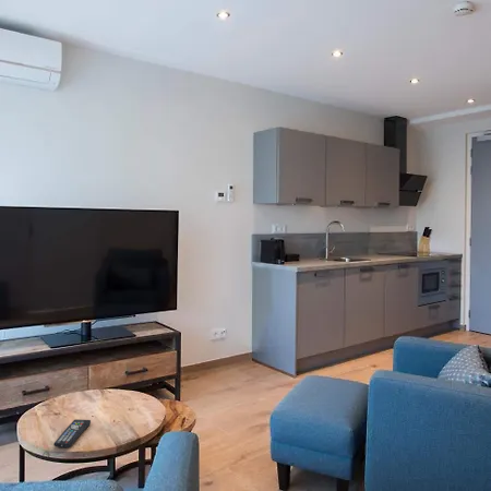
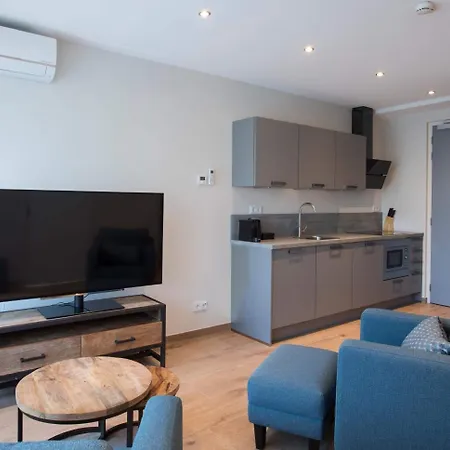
- remote control (73, 431)
